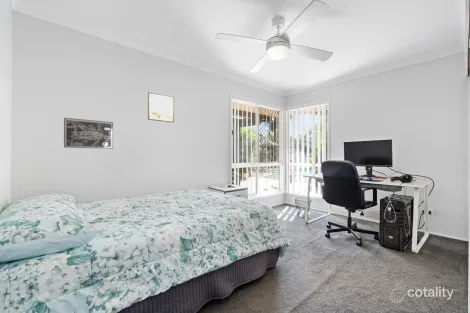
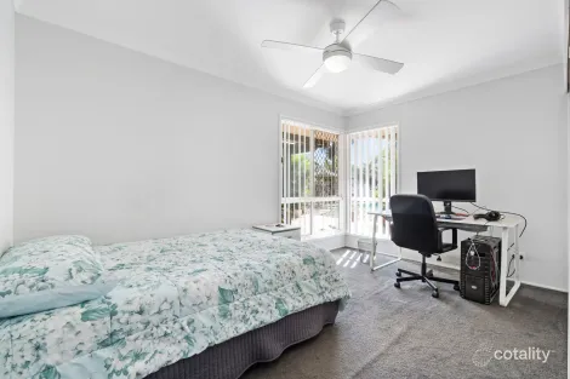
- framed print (161, 107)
- wall art (89, 134)
